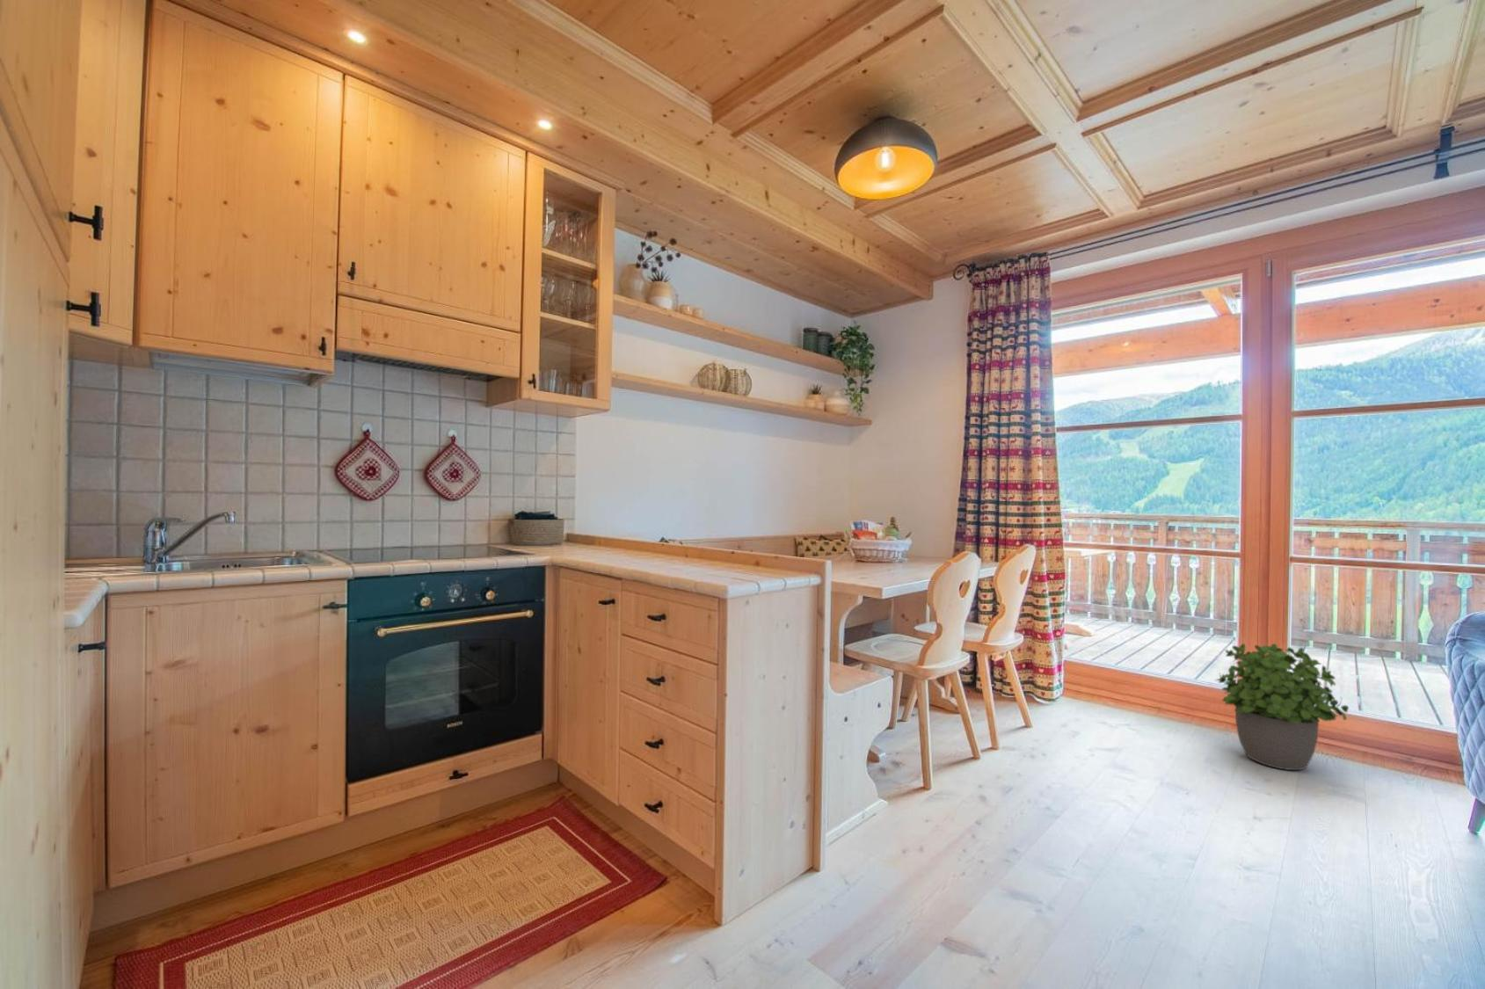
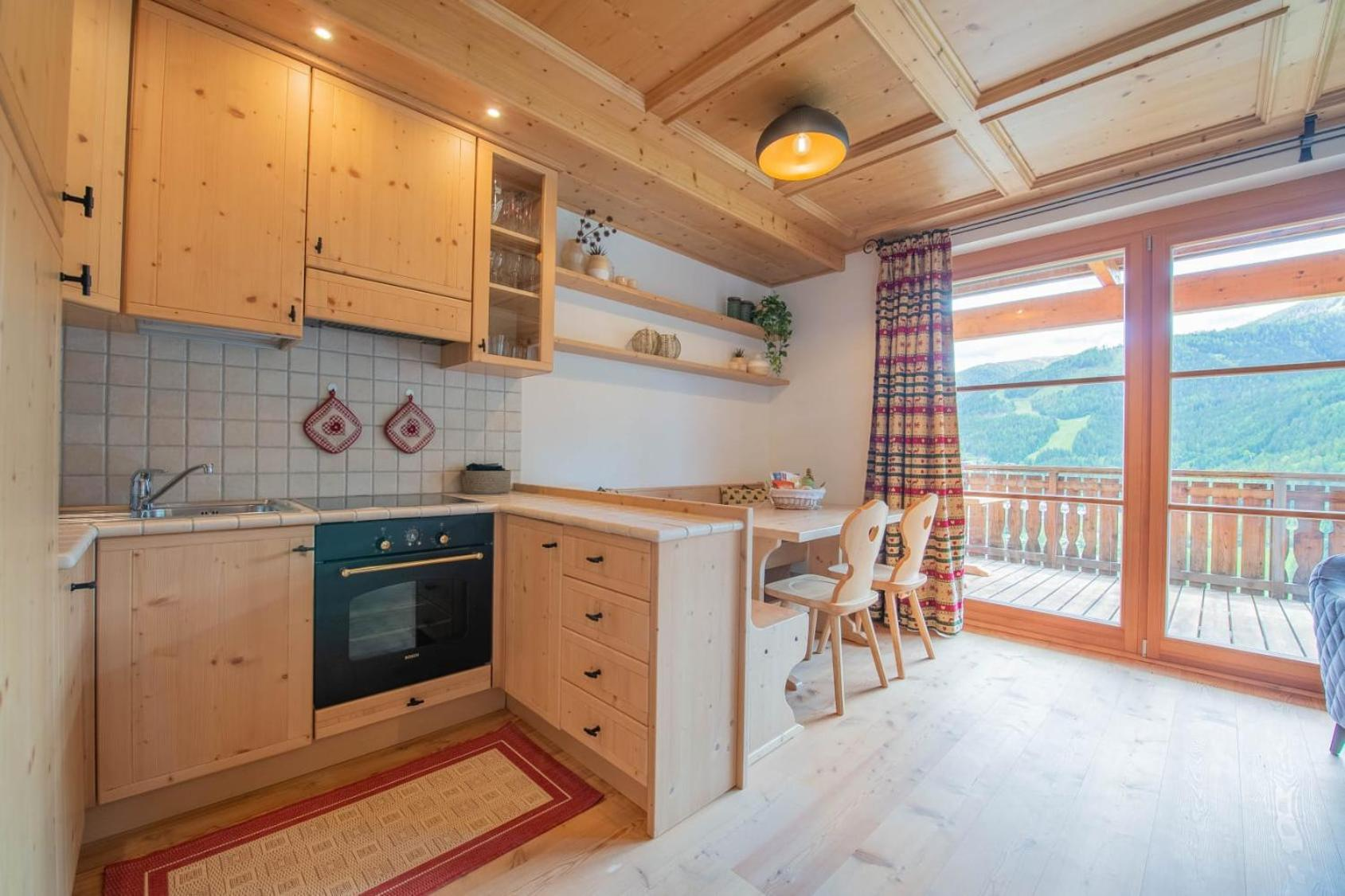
- potted plant (1276, 702)
